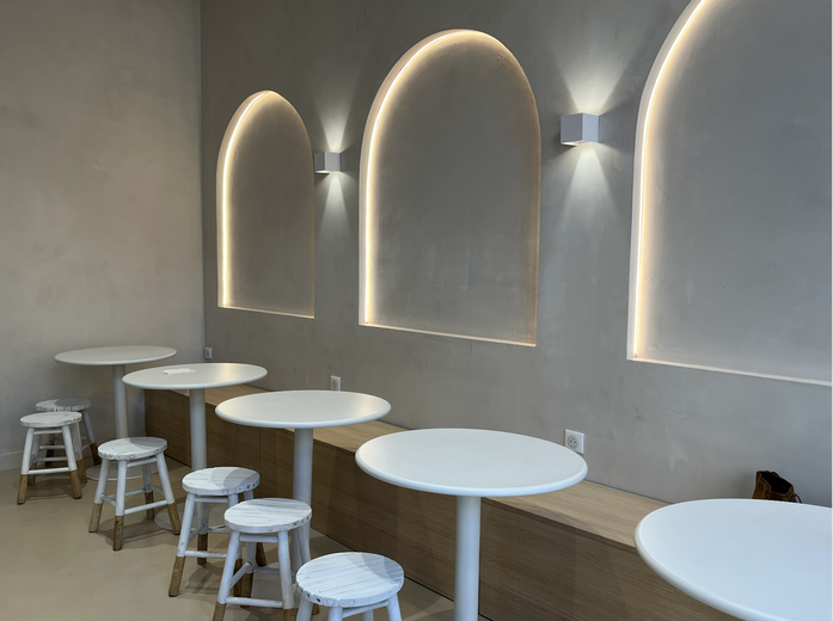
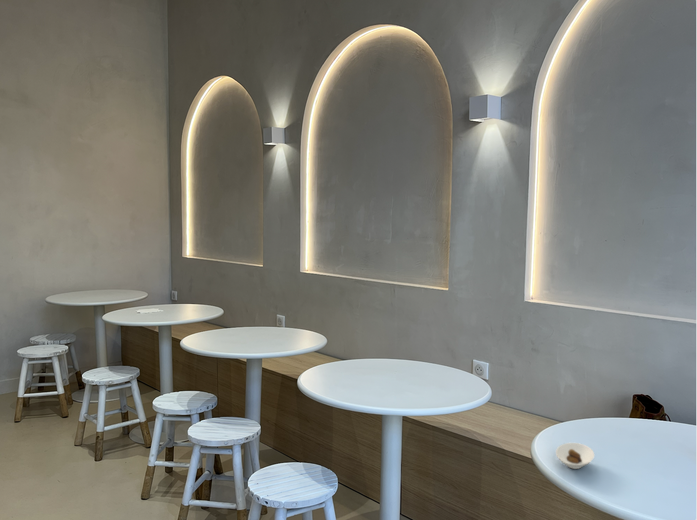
+ saucer (574, 457)
